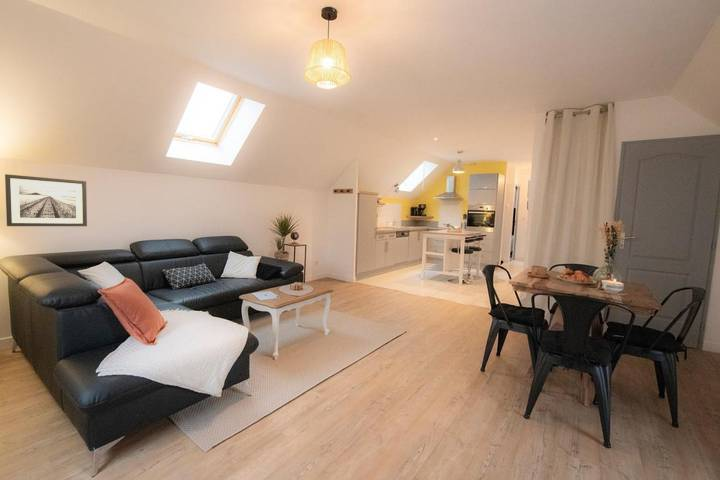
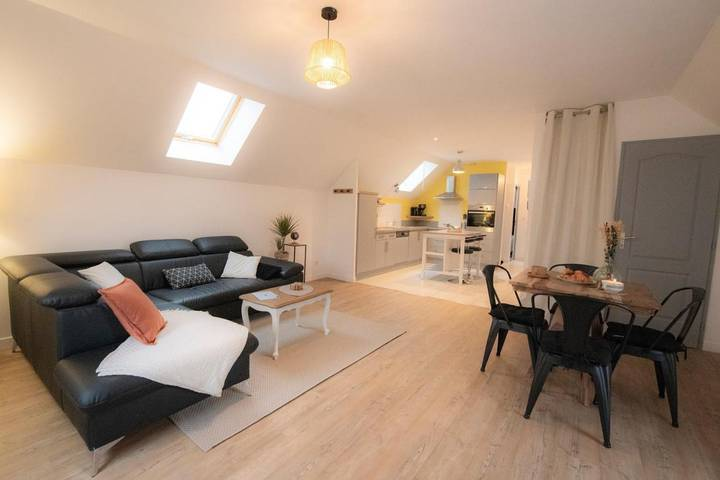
- wall art (49, 202)
